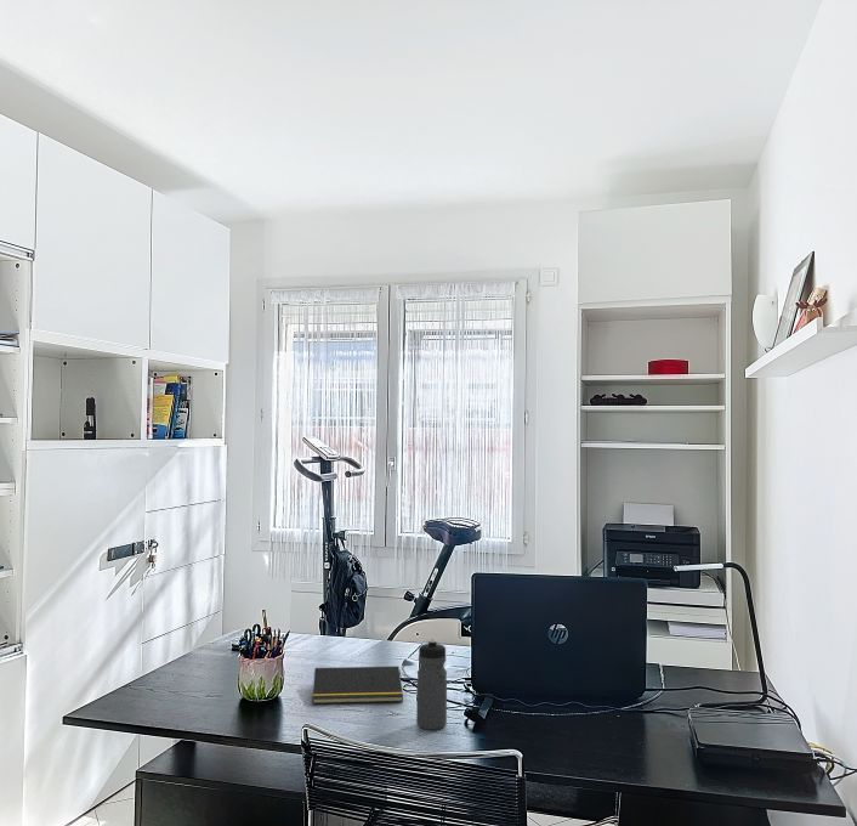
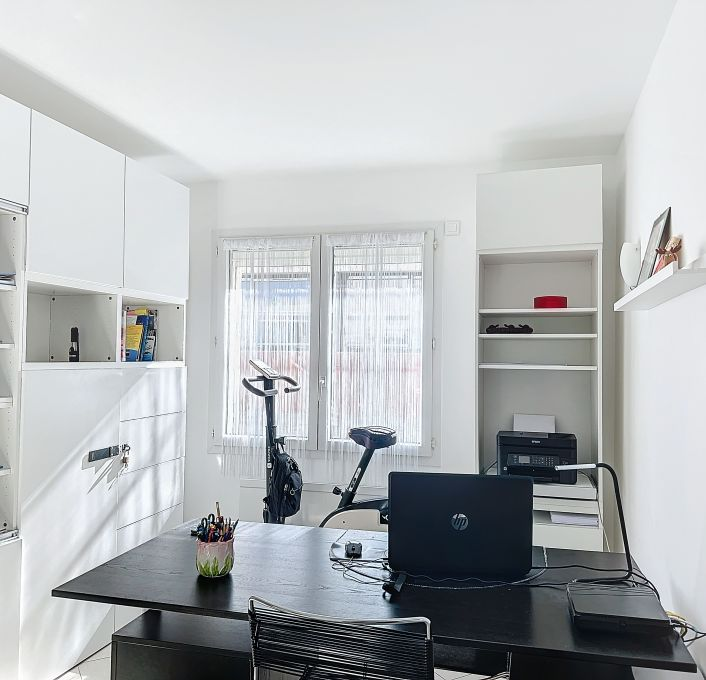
- water bottle (431, 681)
- notepad (357, 684)
